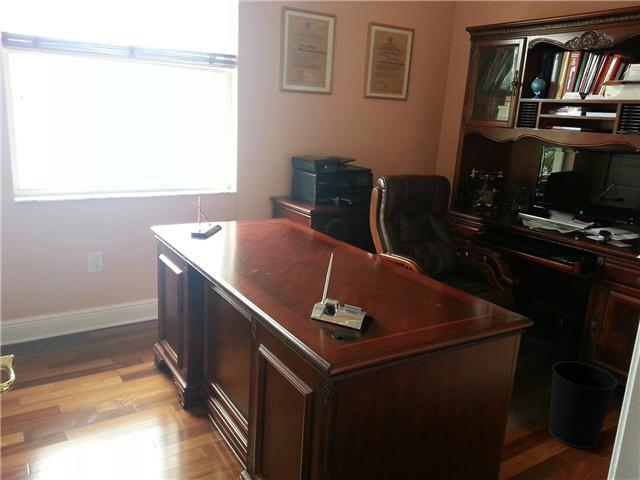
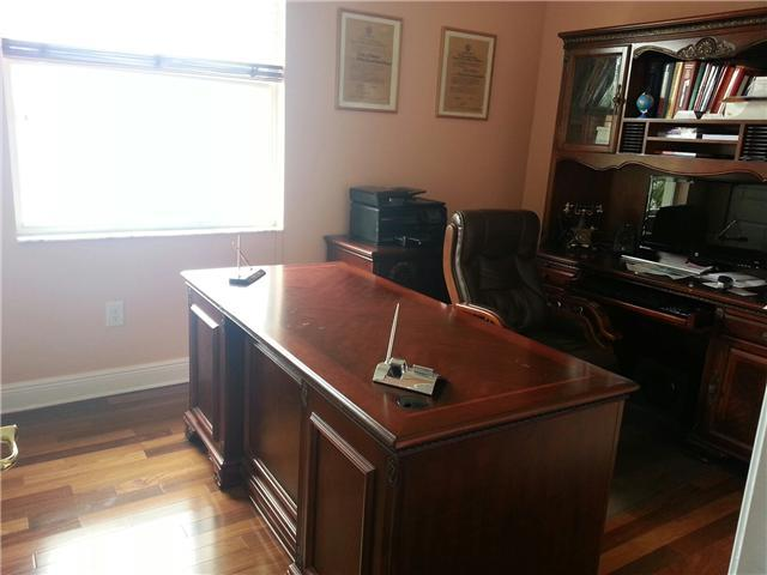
- wastebasket (578, 405)
